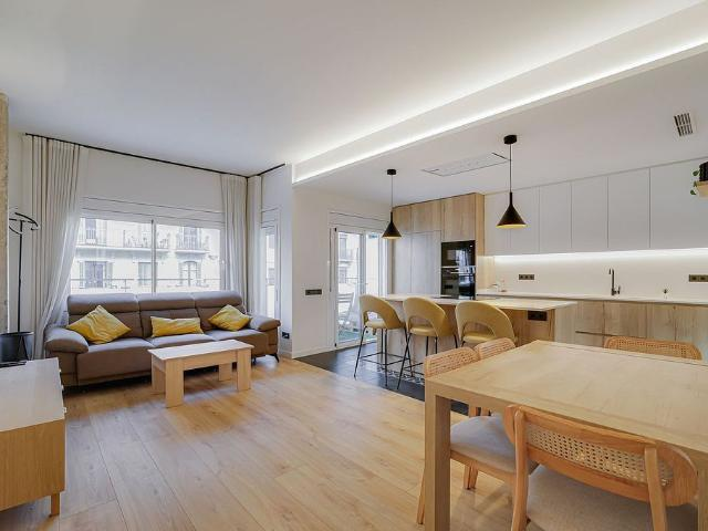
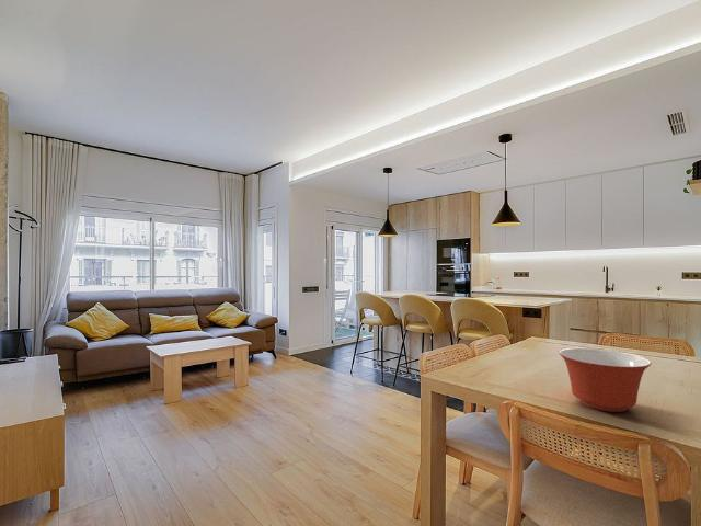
+ mixing bowl (602, 380)
